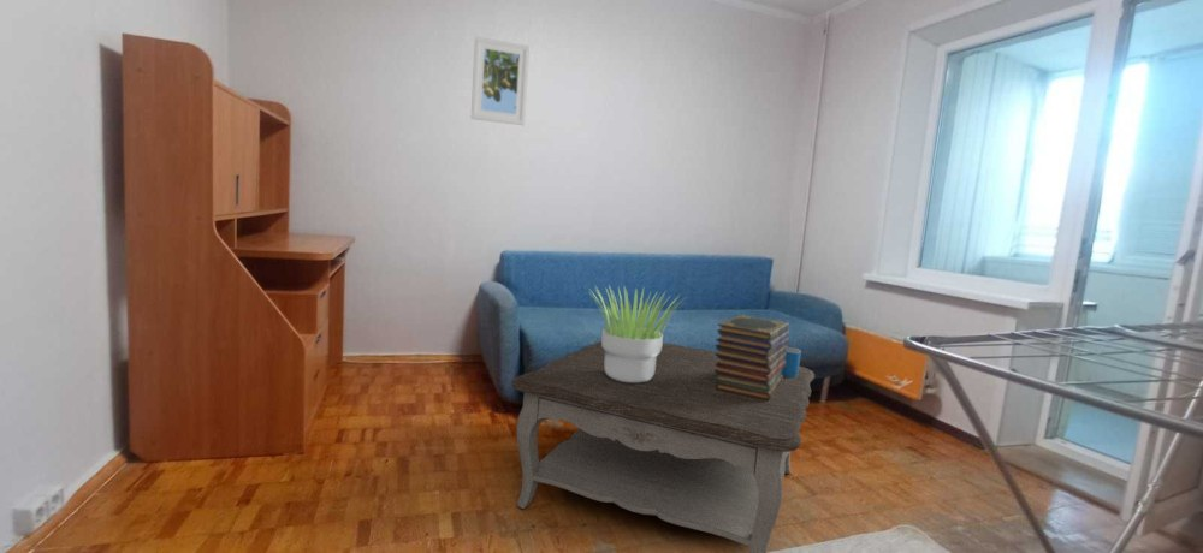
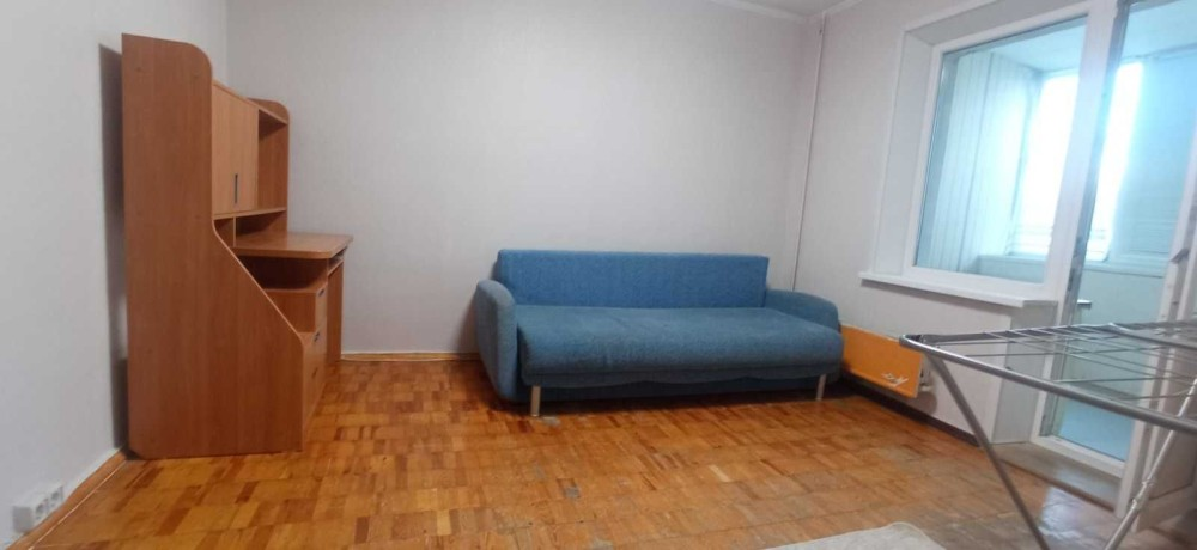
- potted plant (633, 334)
- mug (788, 359)
- book stack (751, 353)
- coffee table (672, 430)
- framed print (499, 82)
